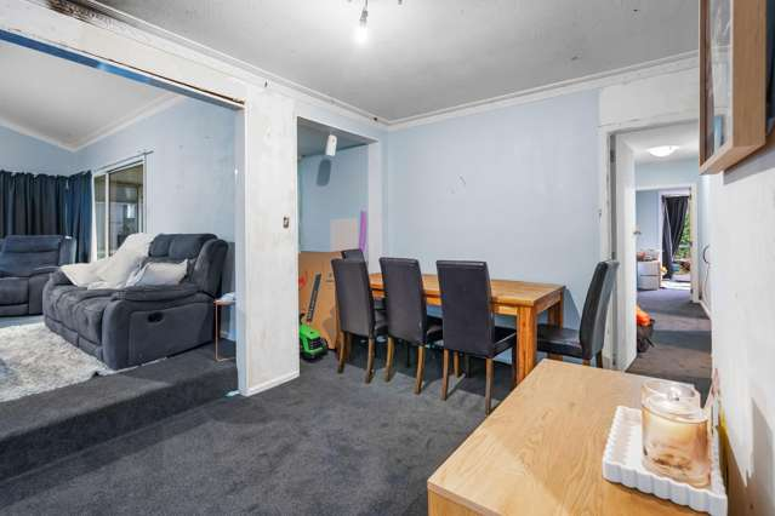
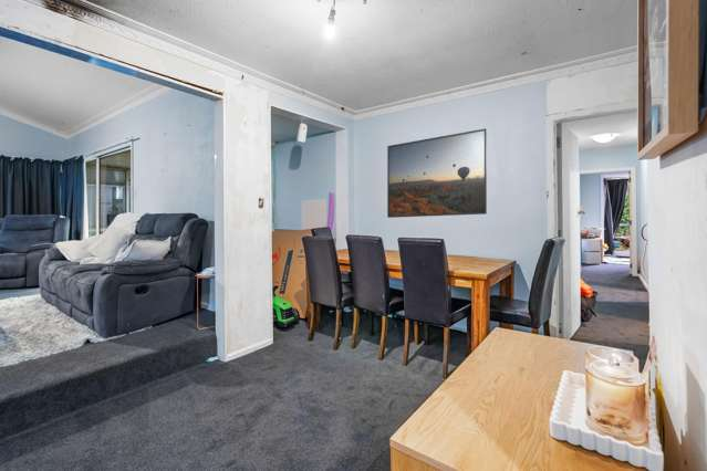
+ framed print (433, 177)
